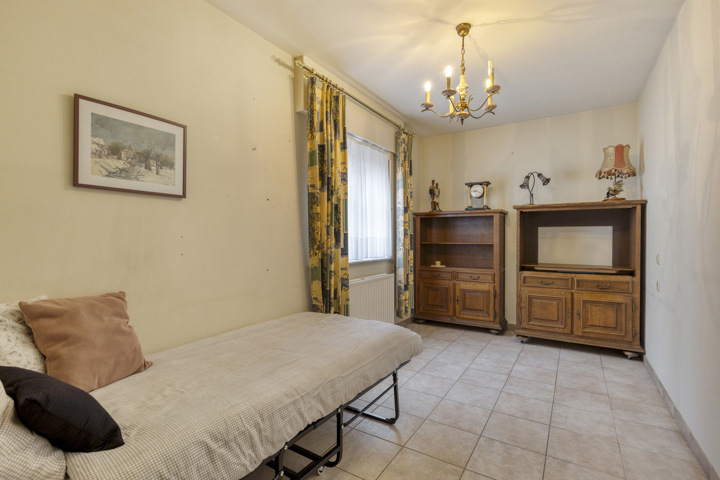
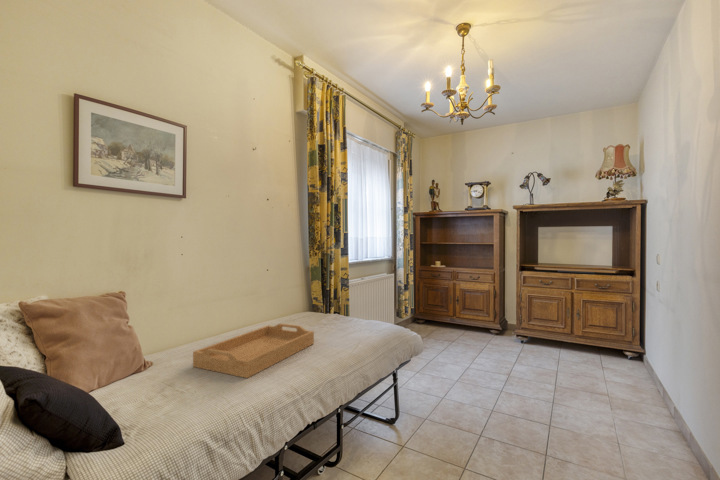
+ serving tray (259, 345)
